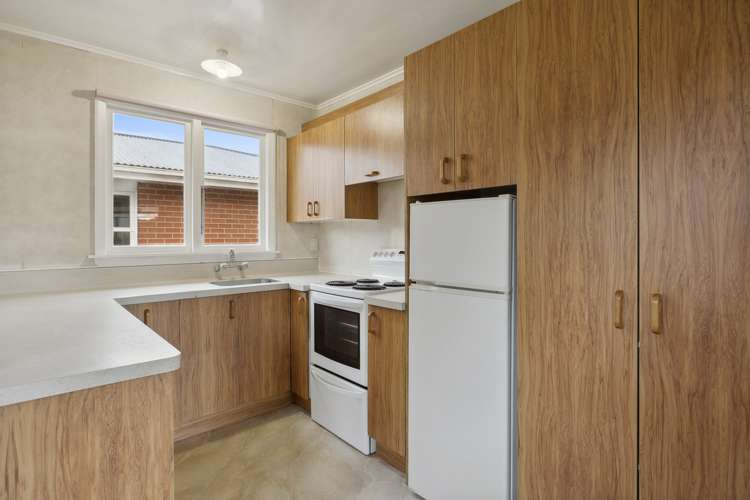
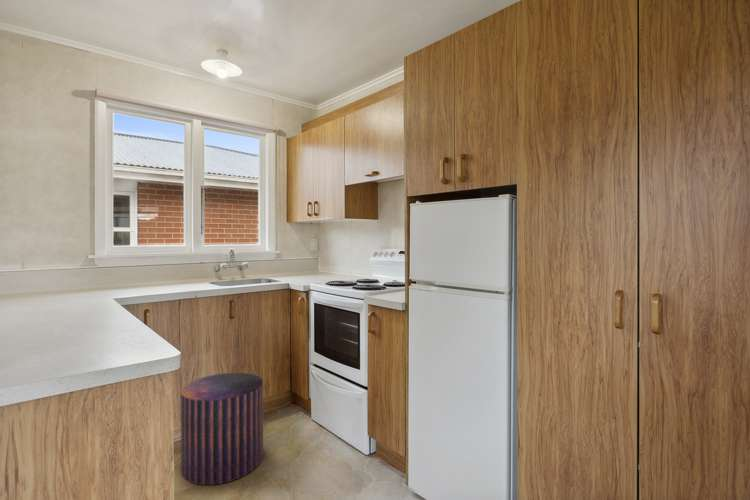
+ stool (223, 423)
